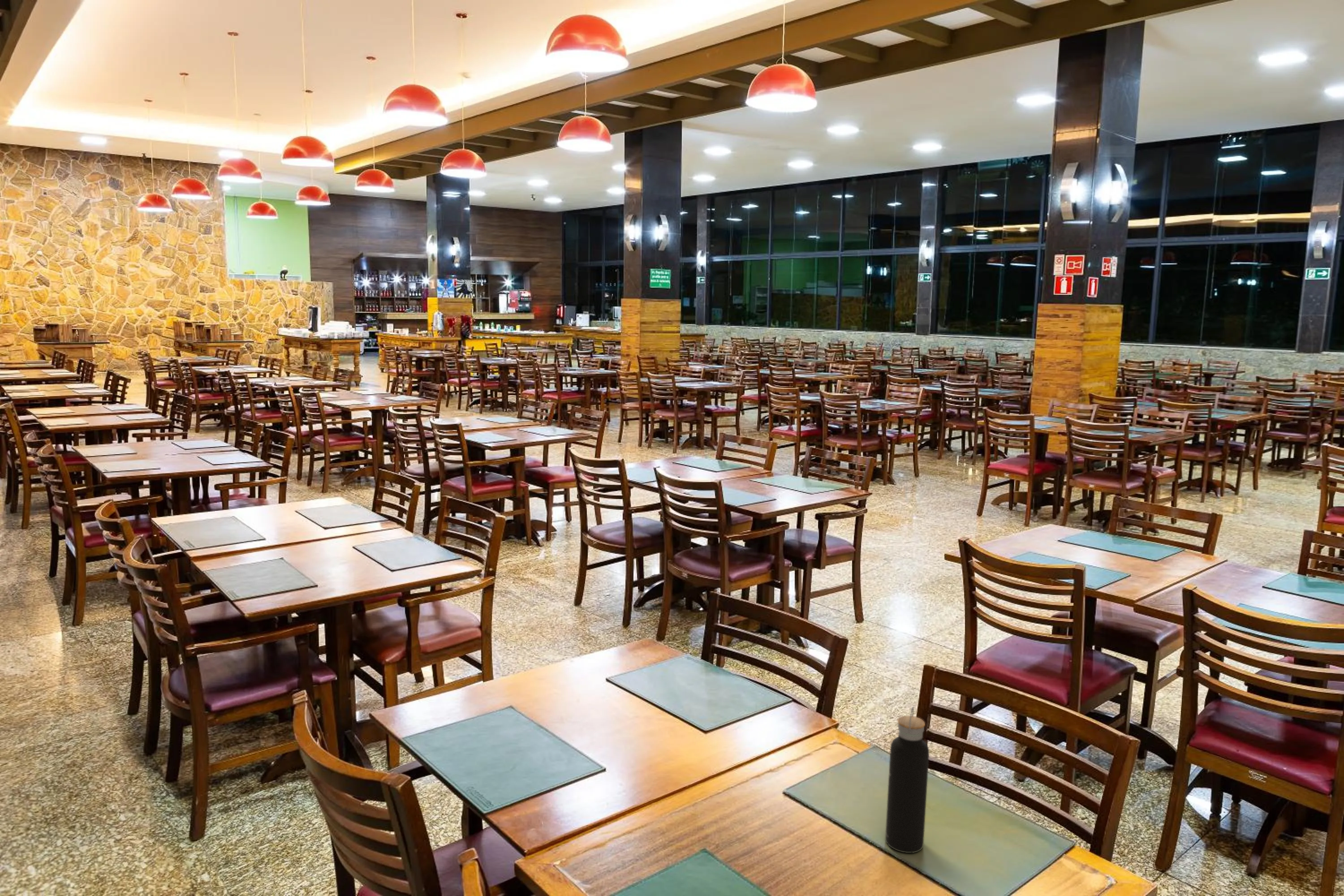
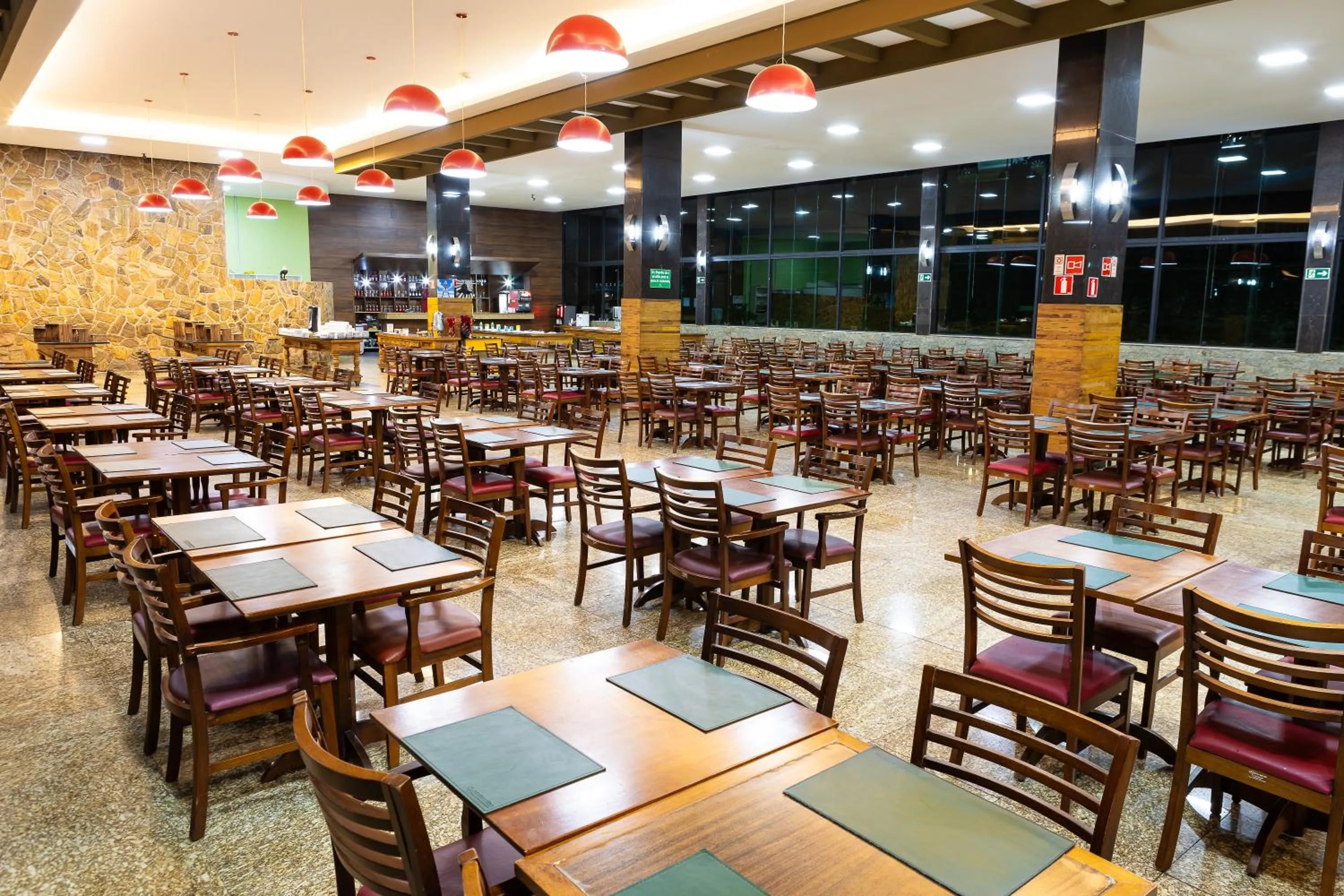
- water bottle (908, 776)
